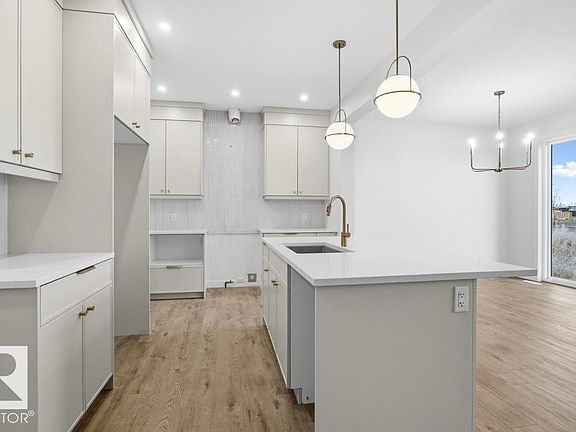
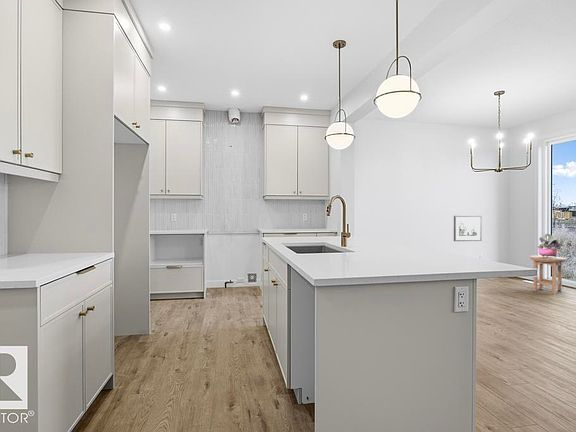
+ potted plant (548, 245)
+ stool (552, 274)
+ wall art (467, 228)
